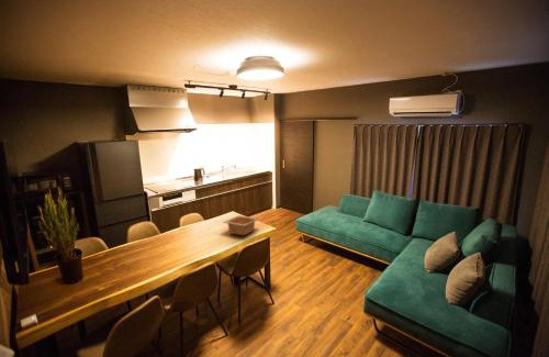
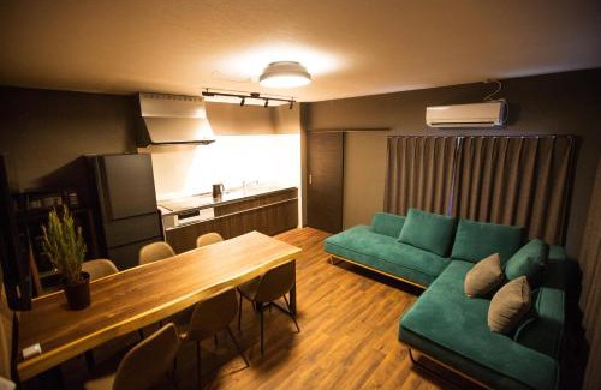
- serving bowl (242, 225)
